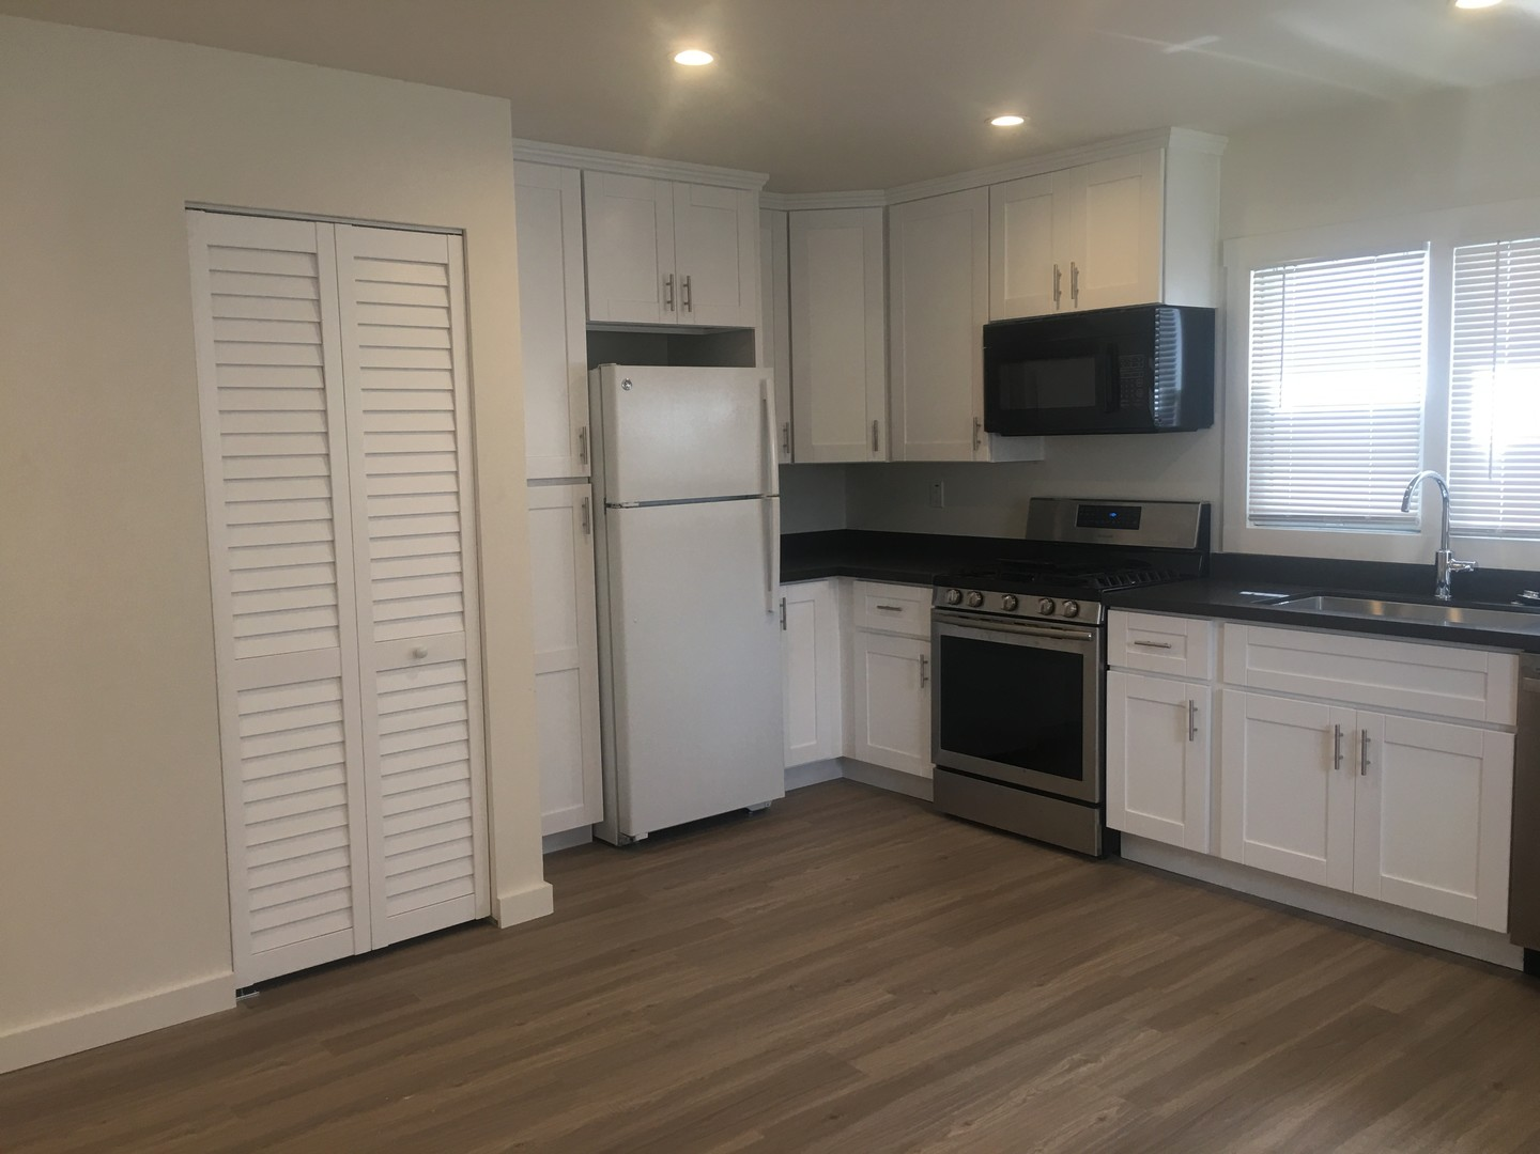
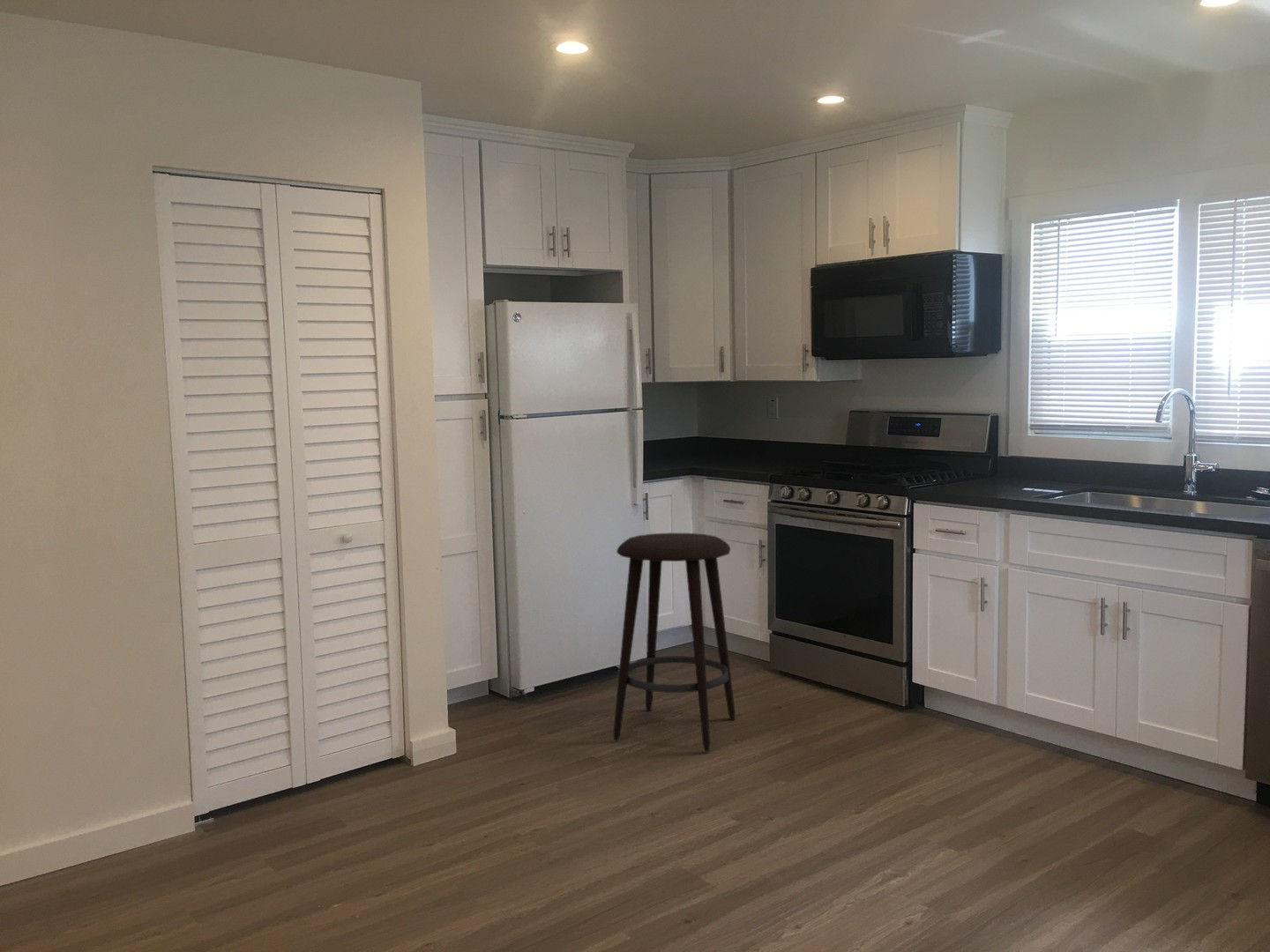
+ stool (692, 635)
